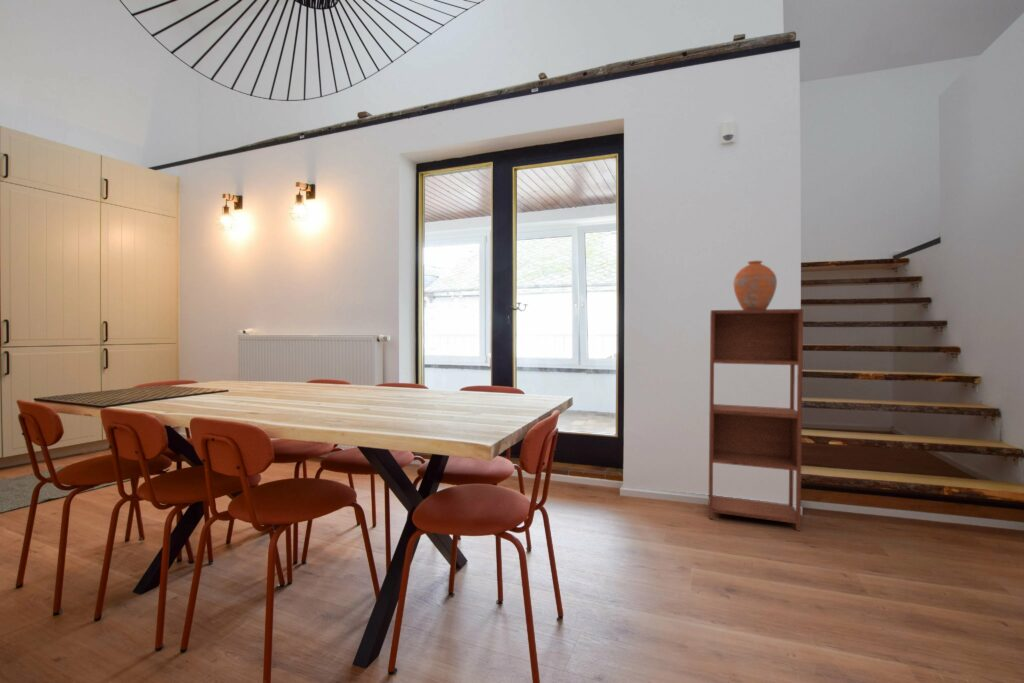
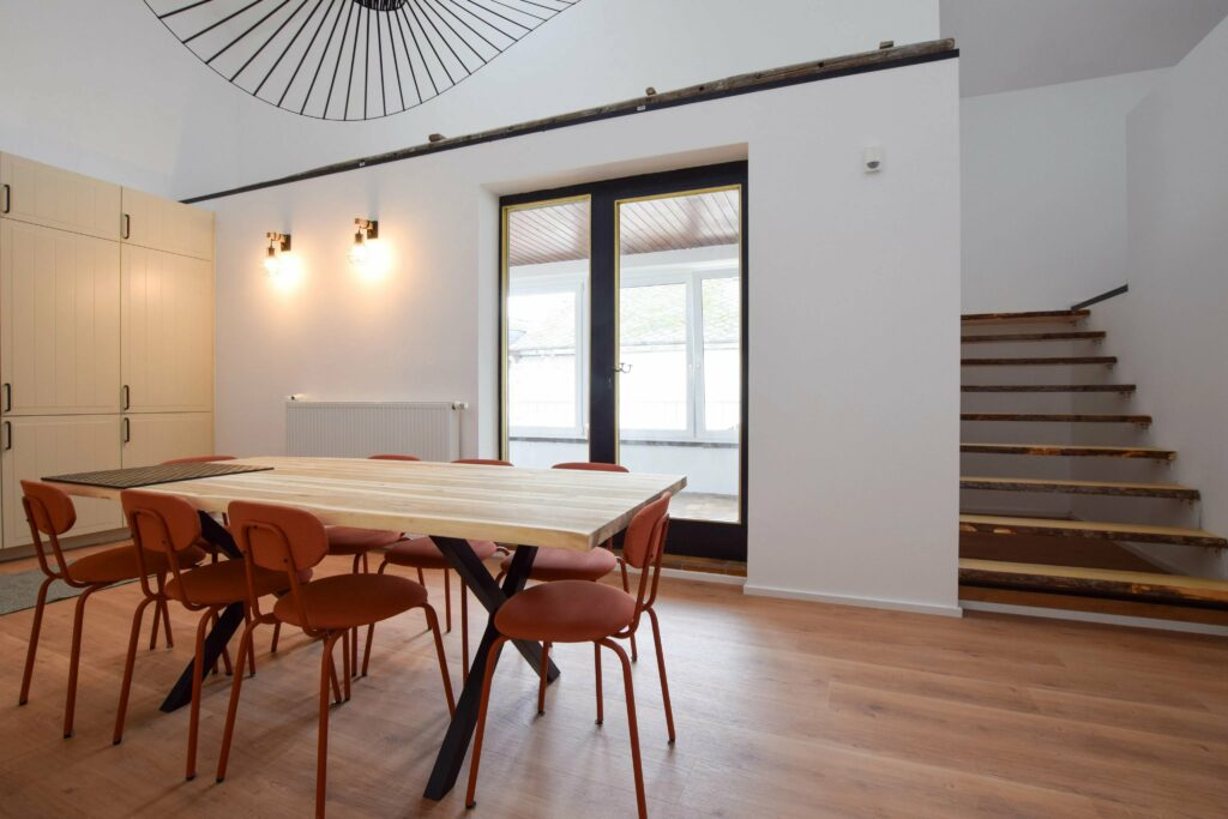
- vase (754, 285)
- shelving unit (752, 413)
